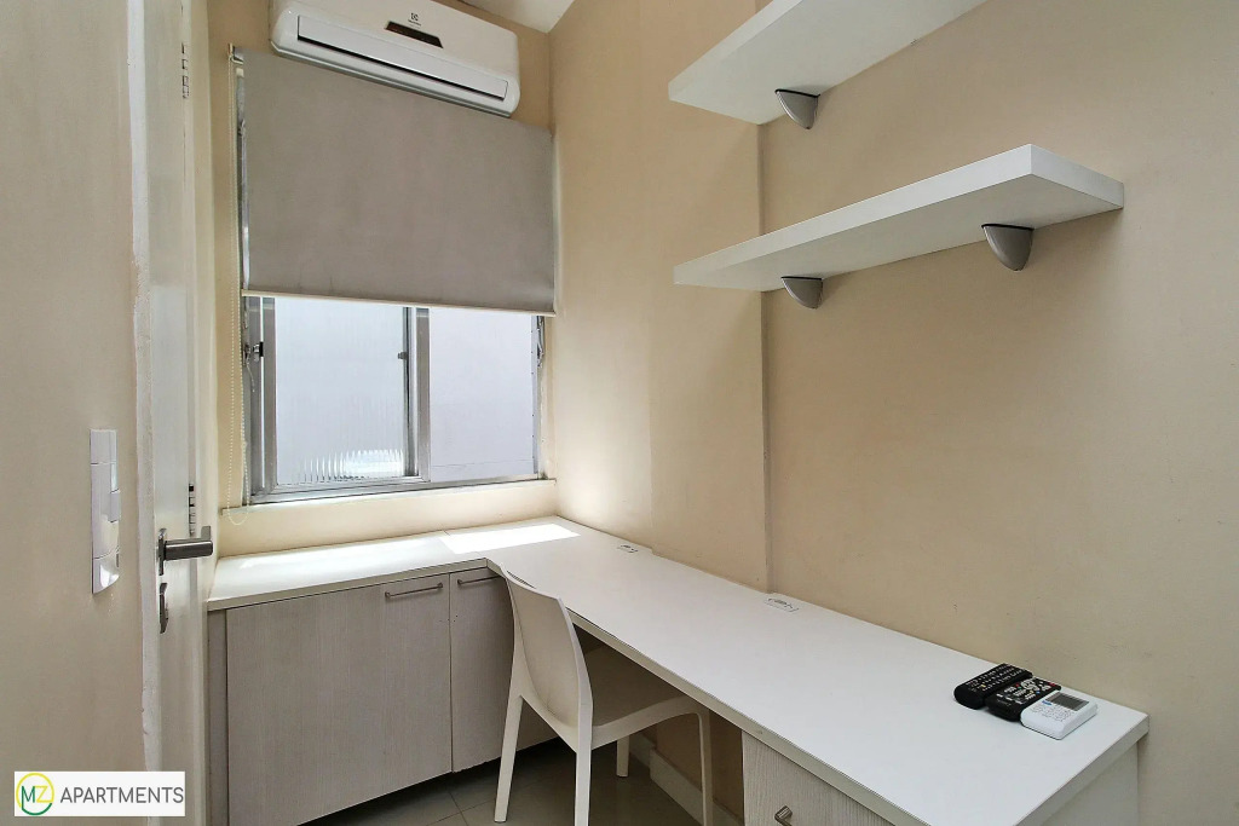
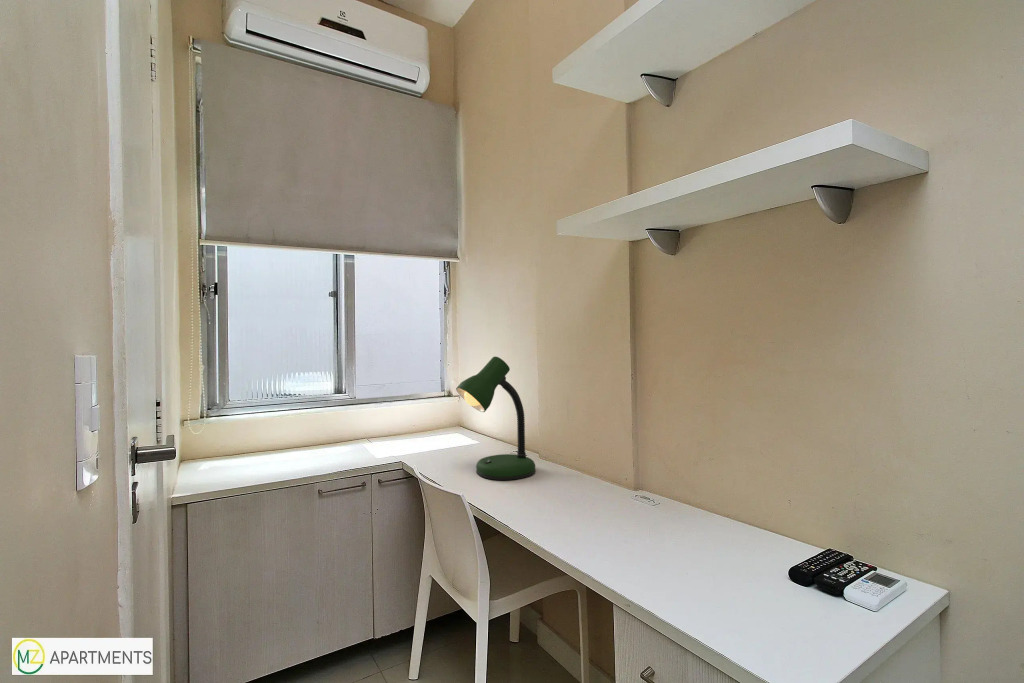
+ desk lamp (487, 408)
